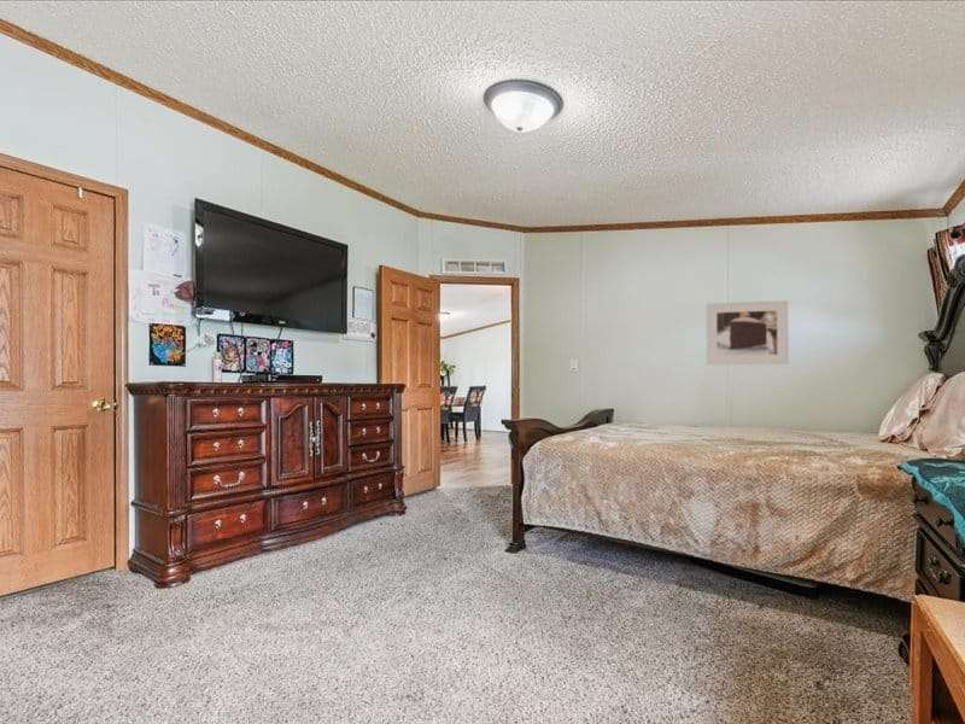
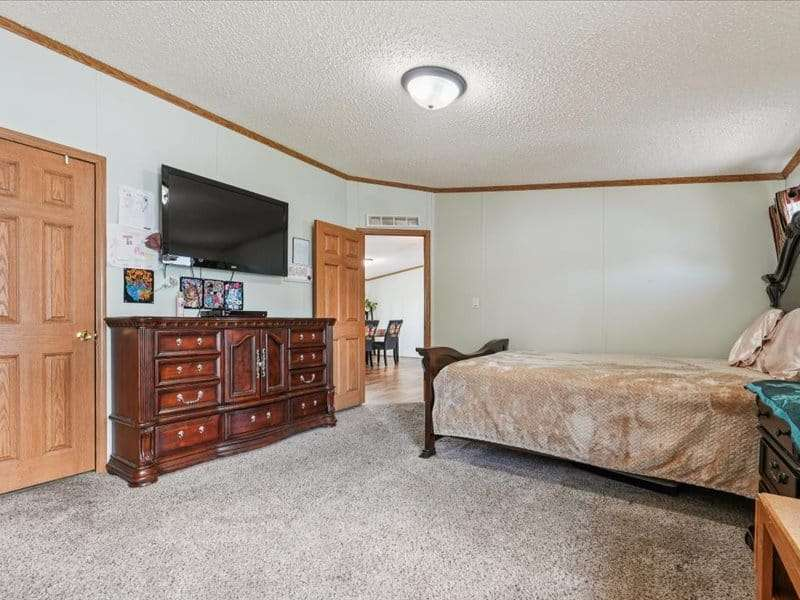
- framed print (745, 333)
